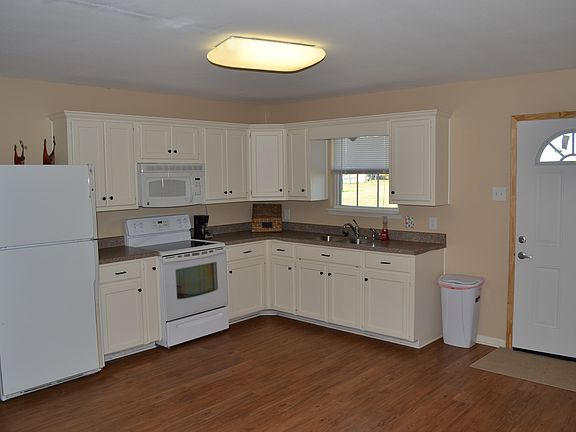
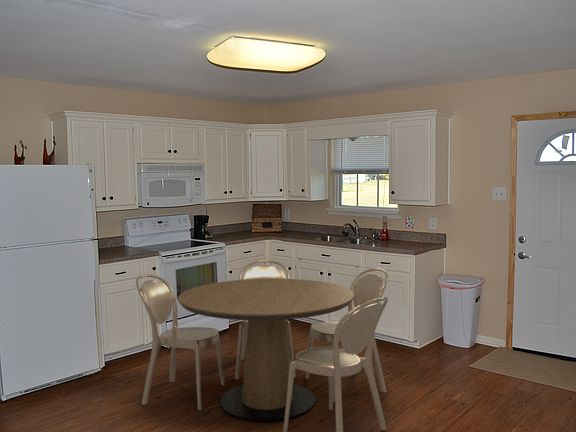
+ dining table (264, 334)
